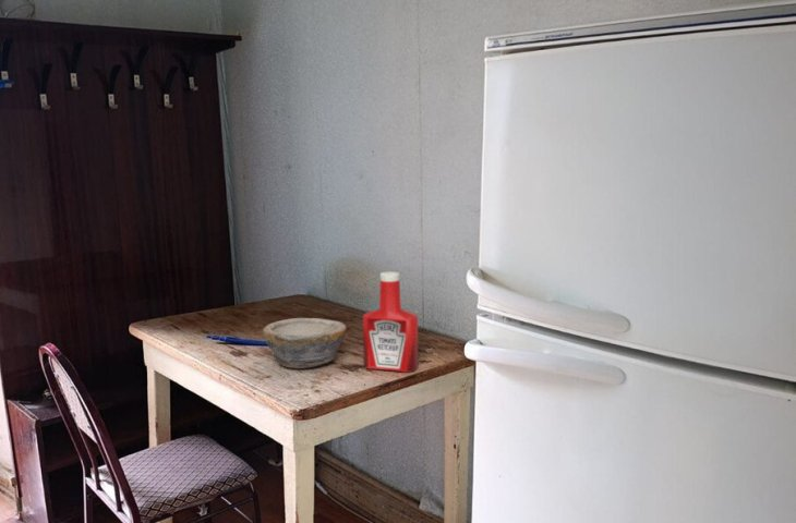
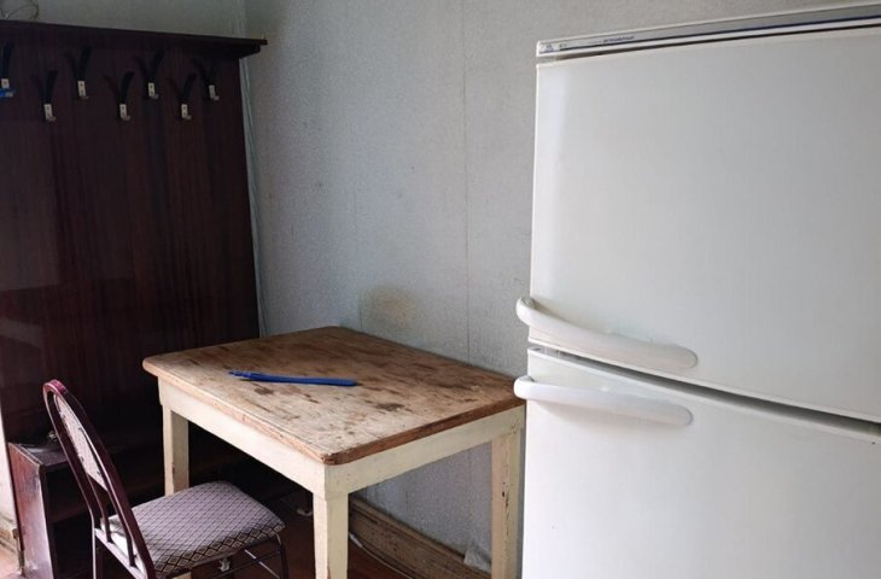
- bowl (304, 343)
- soap bottle (389, 320)
